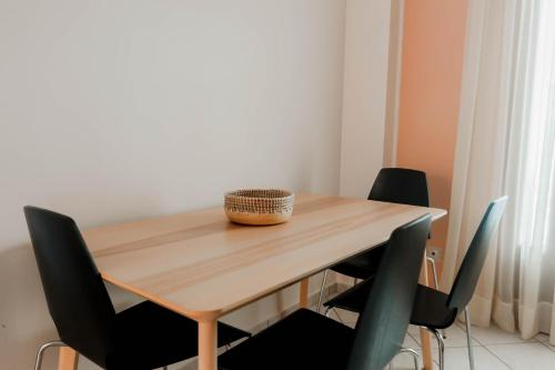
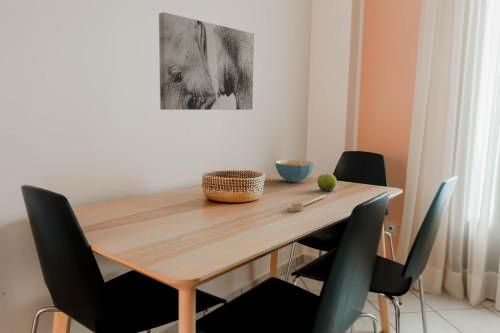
+ wall art (211, 67)
+ fruit (326, 181)
+ spoon (308, 202)
+ cereal bowl (293, 171)
